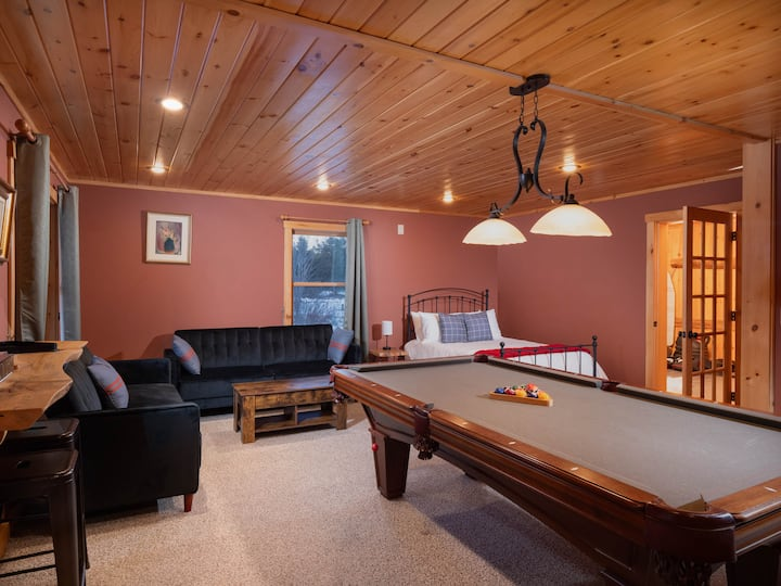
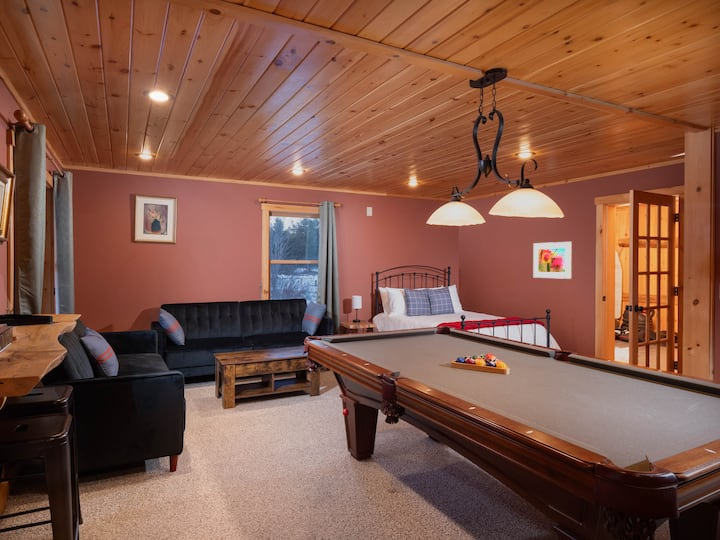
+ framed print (551, 260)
